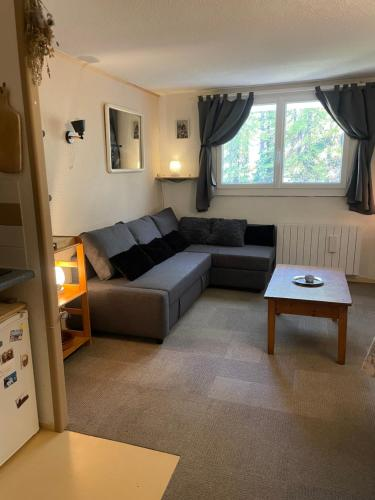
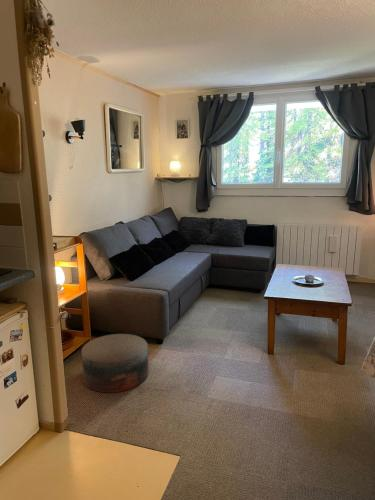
+ stool (115, 360)
